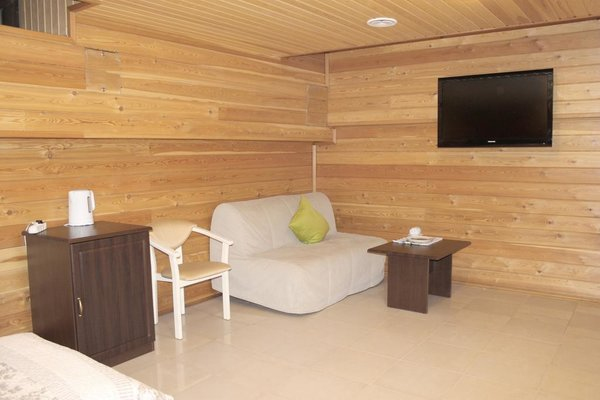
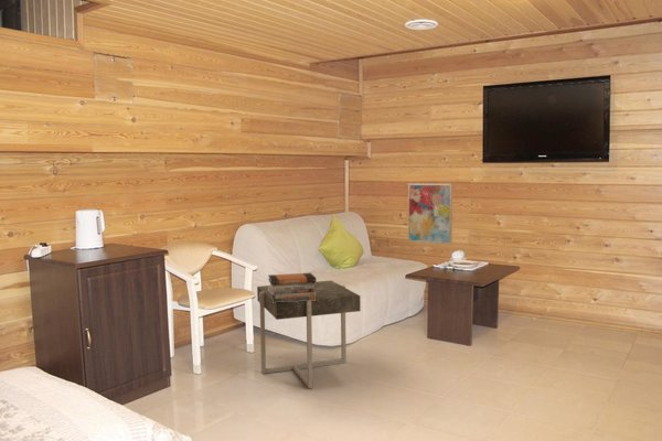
+ side table (307, 331)
+ book stack (291, 287)
+ wall art (429, 213)
